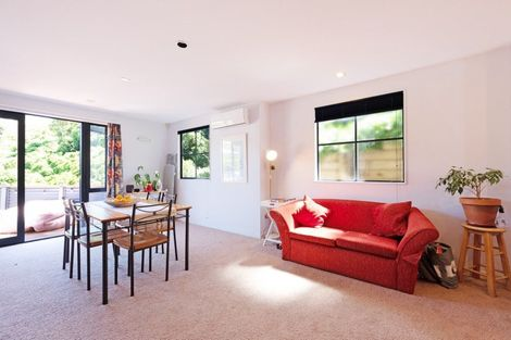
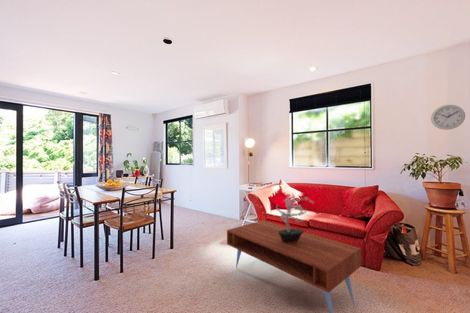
+ wall clock (447, 117)
+ coffee table (286, 261)
+ potted plant (295, 215)
